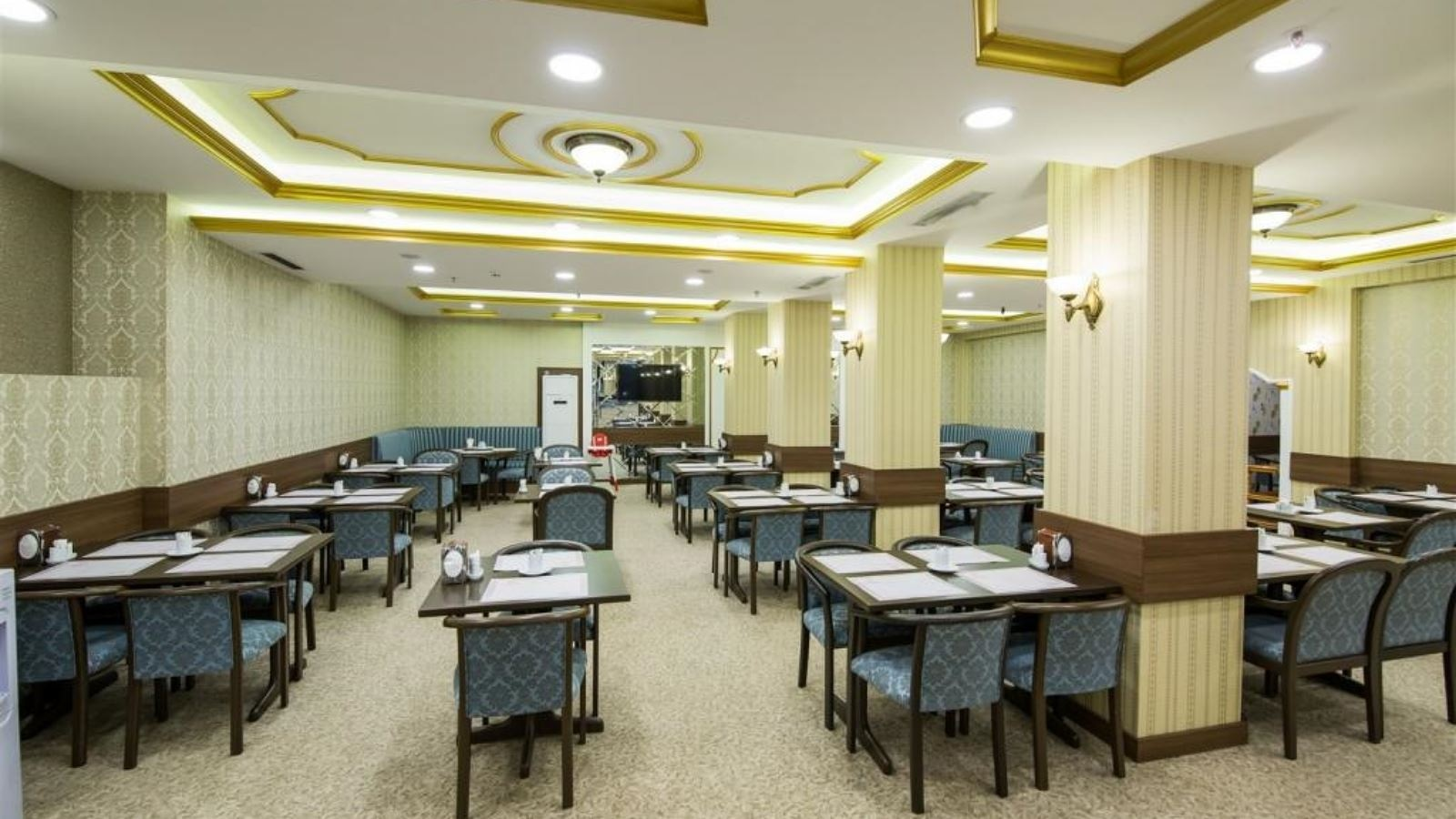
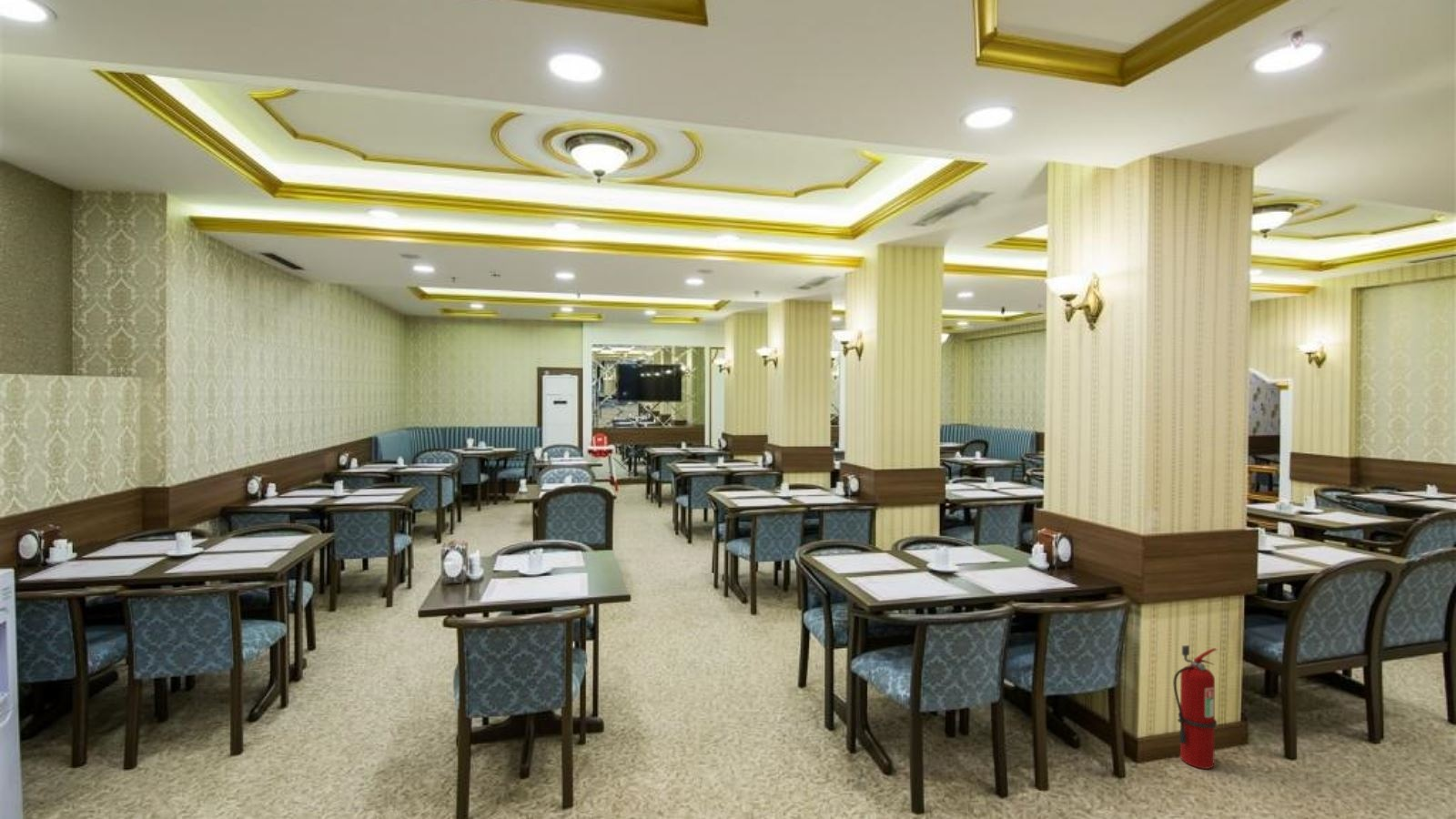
+ fire extinguisher (1194, 705)
